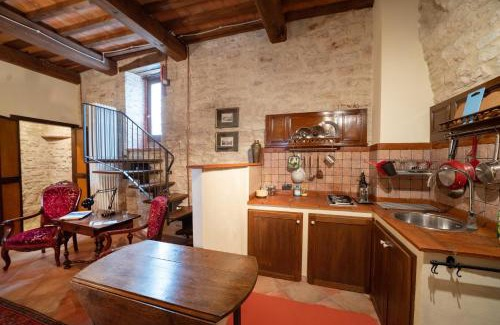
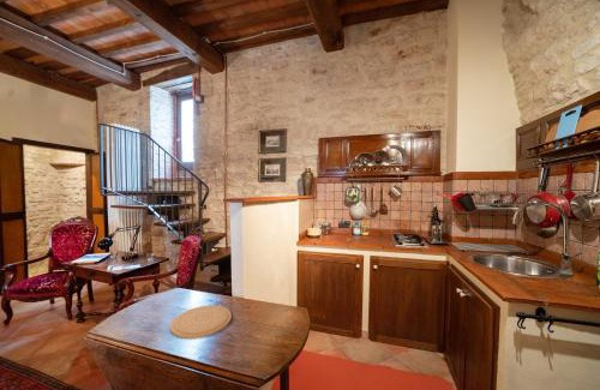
+ plate (202, 319)
